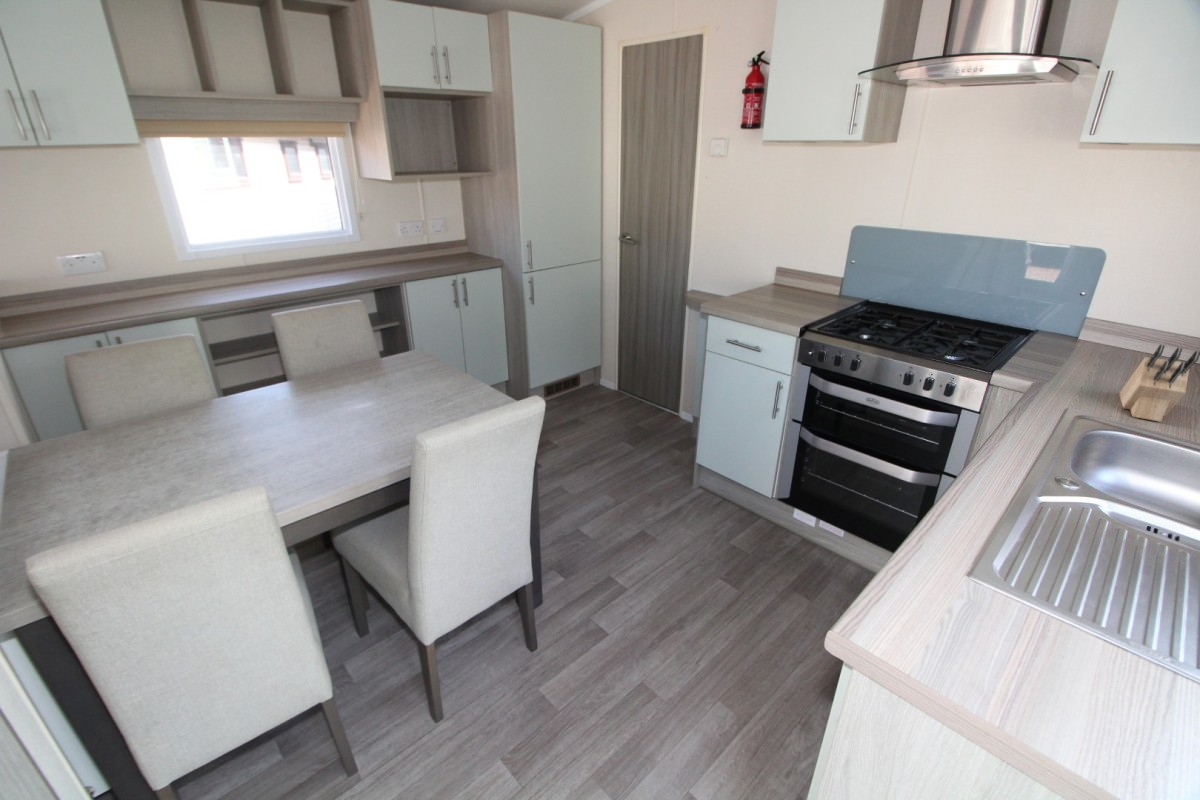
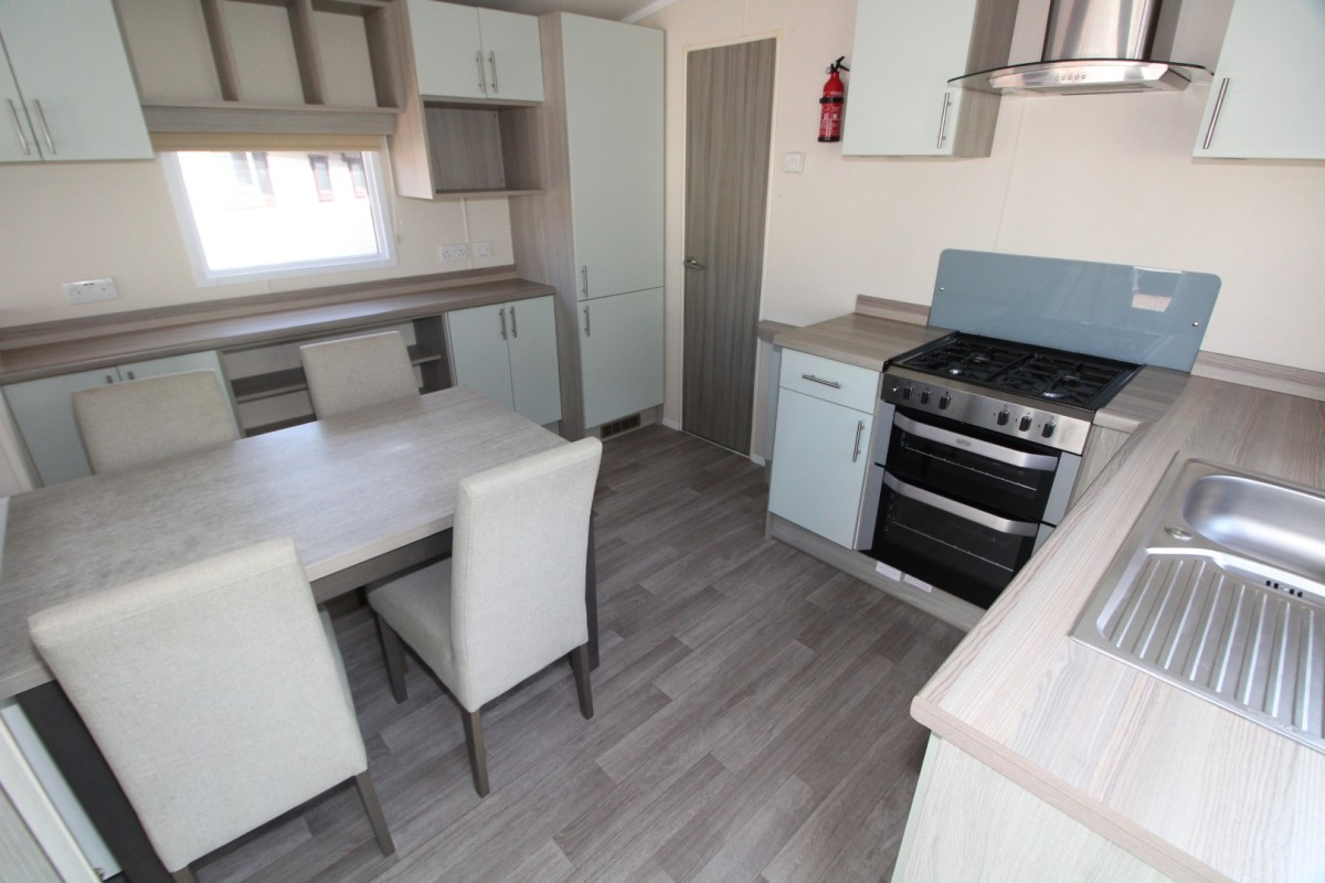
- knife block (1158, 376)
